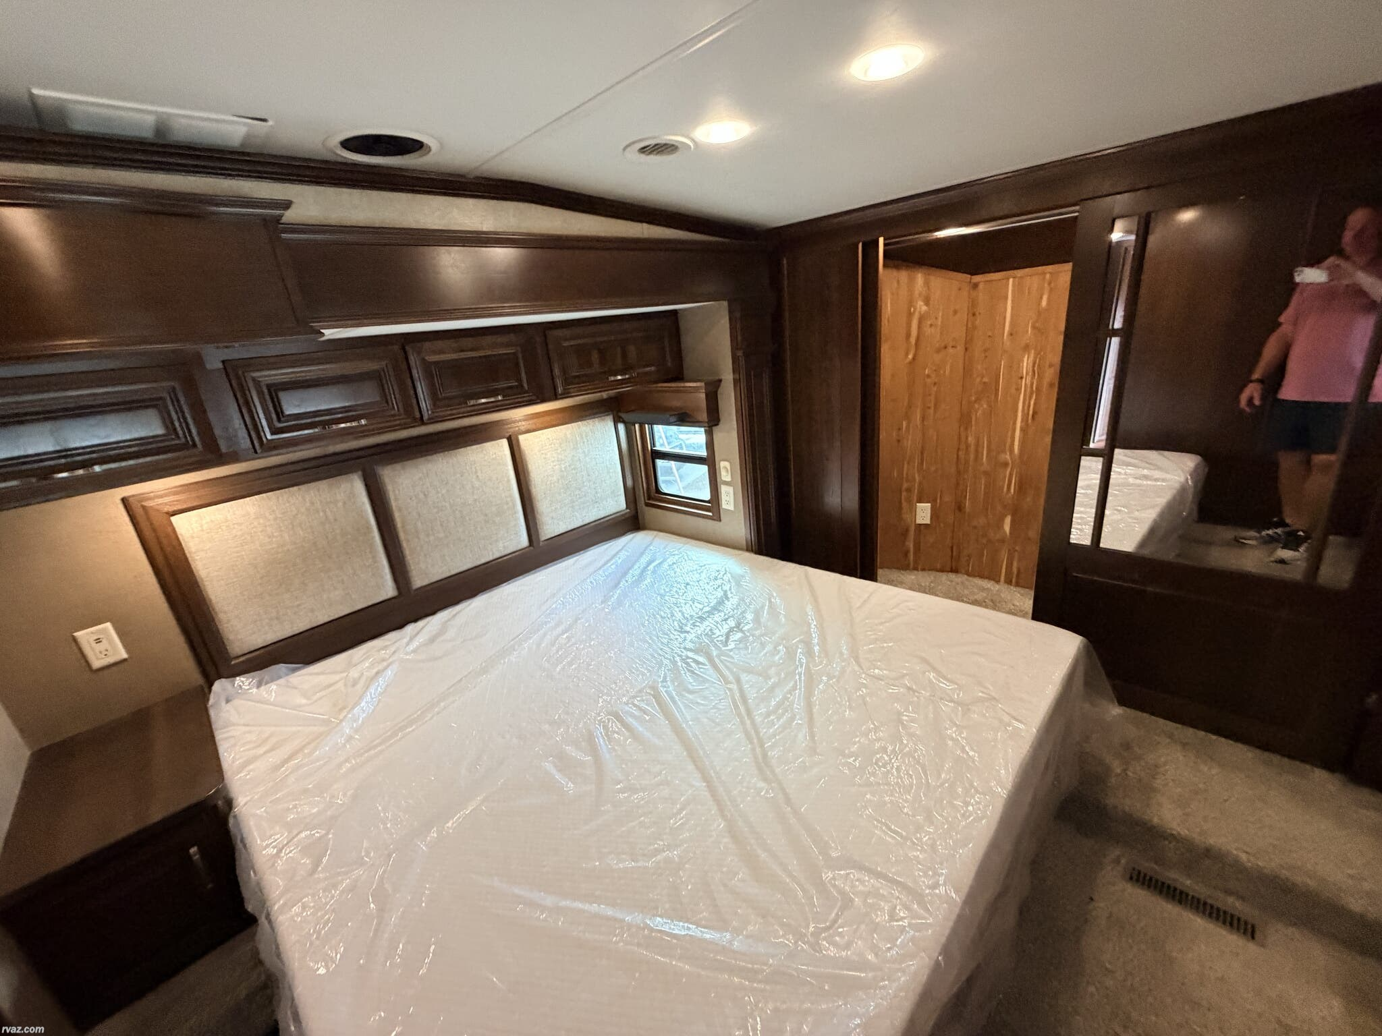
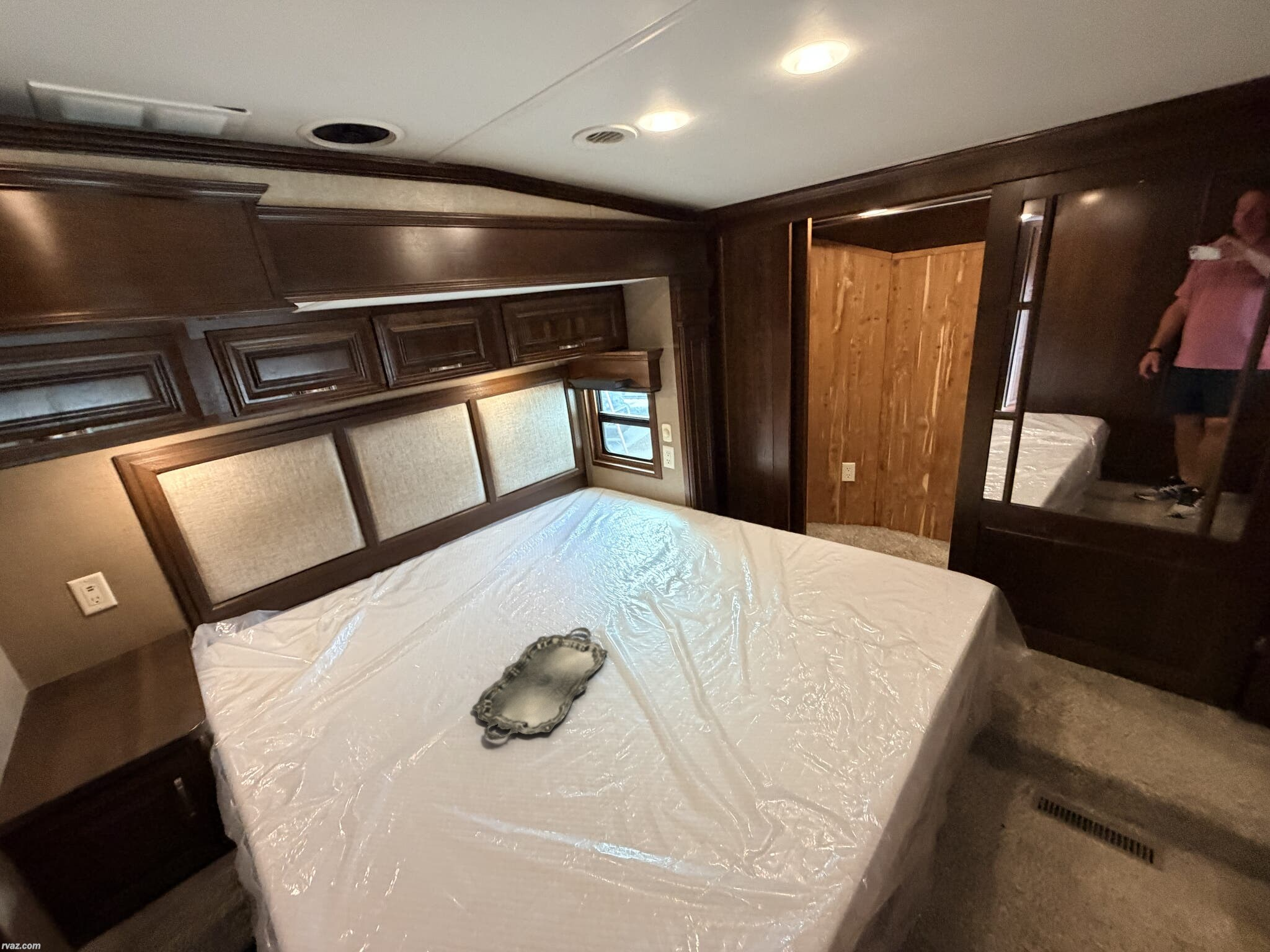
+ serving tray (544, 678)
